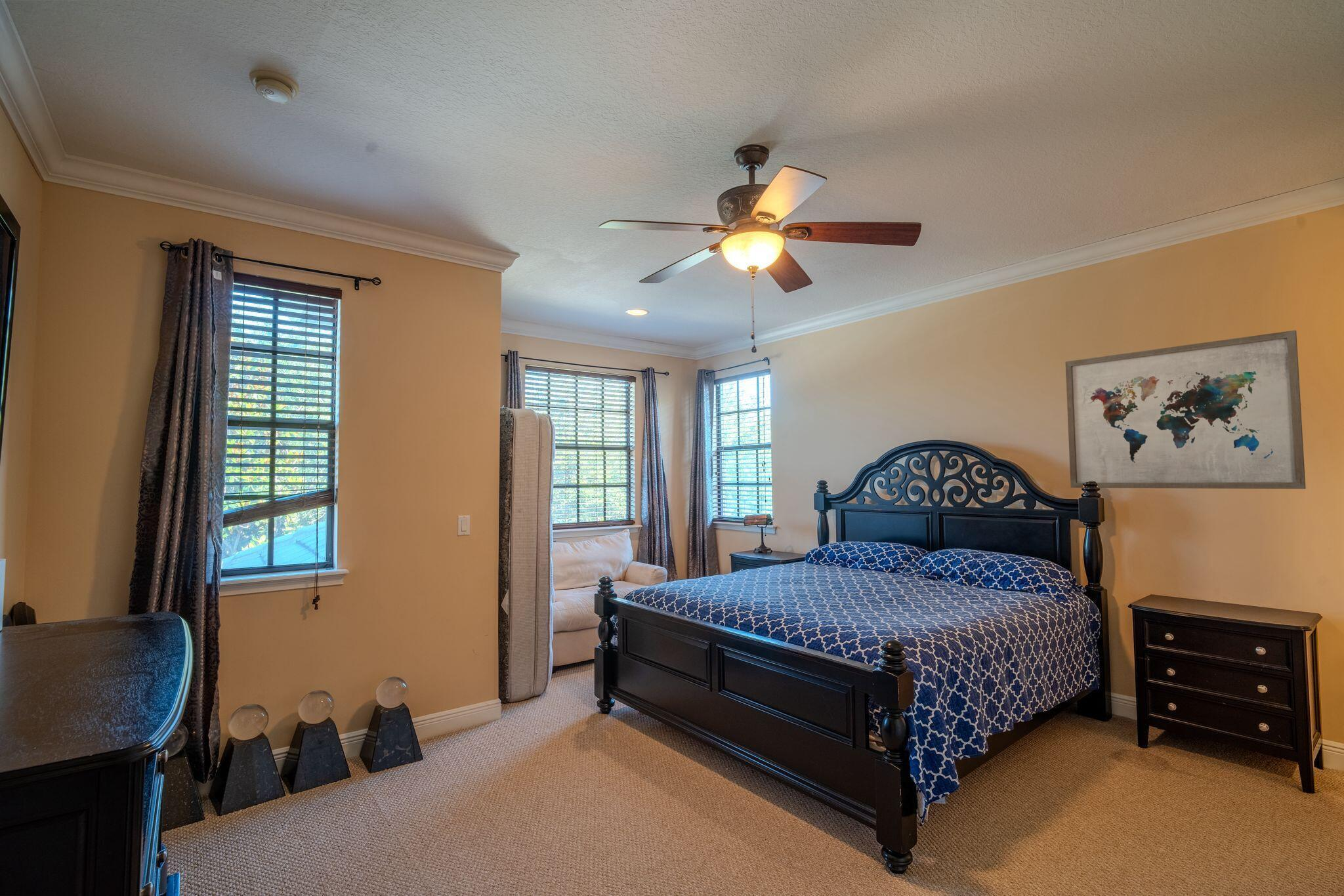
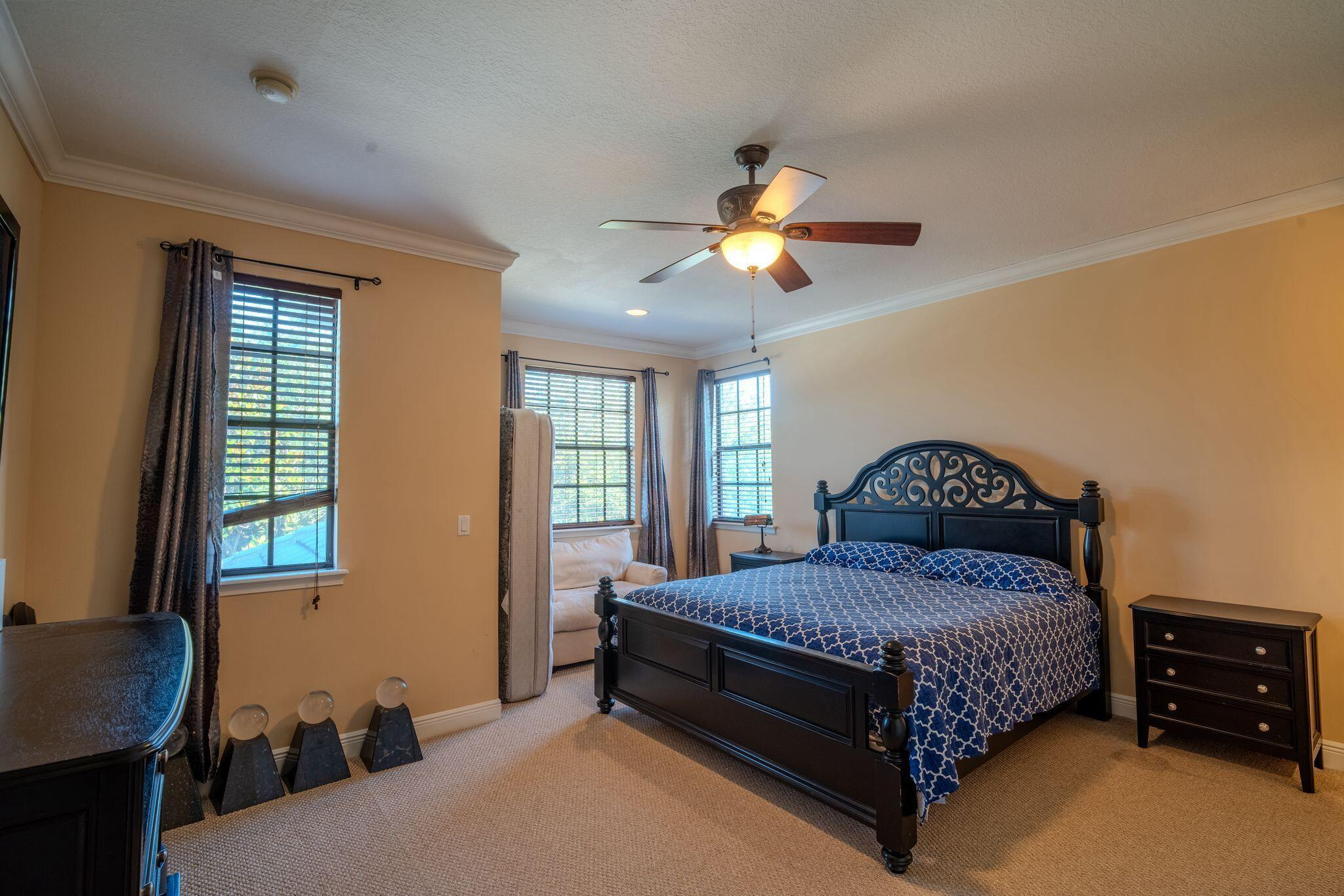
- wall art (1171, 417)
